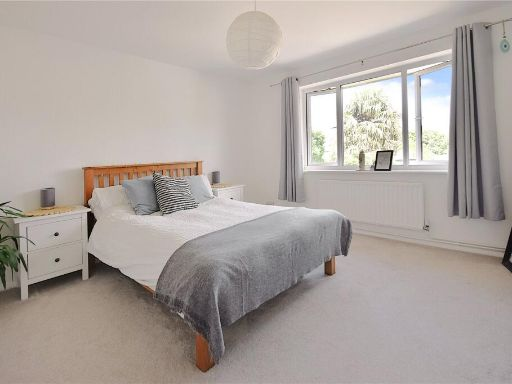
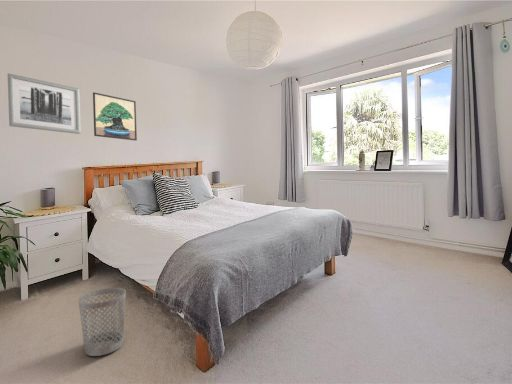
+ wastebasket (103, 320)
+ wall art (46, 106)
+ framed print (115, 117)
